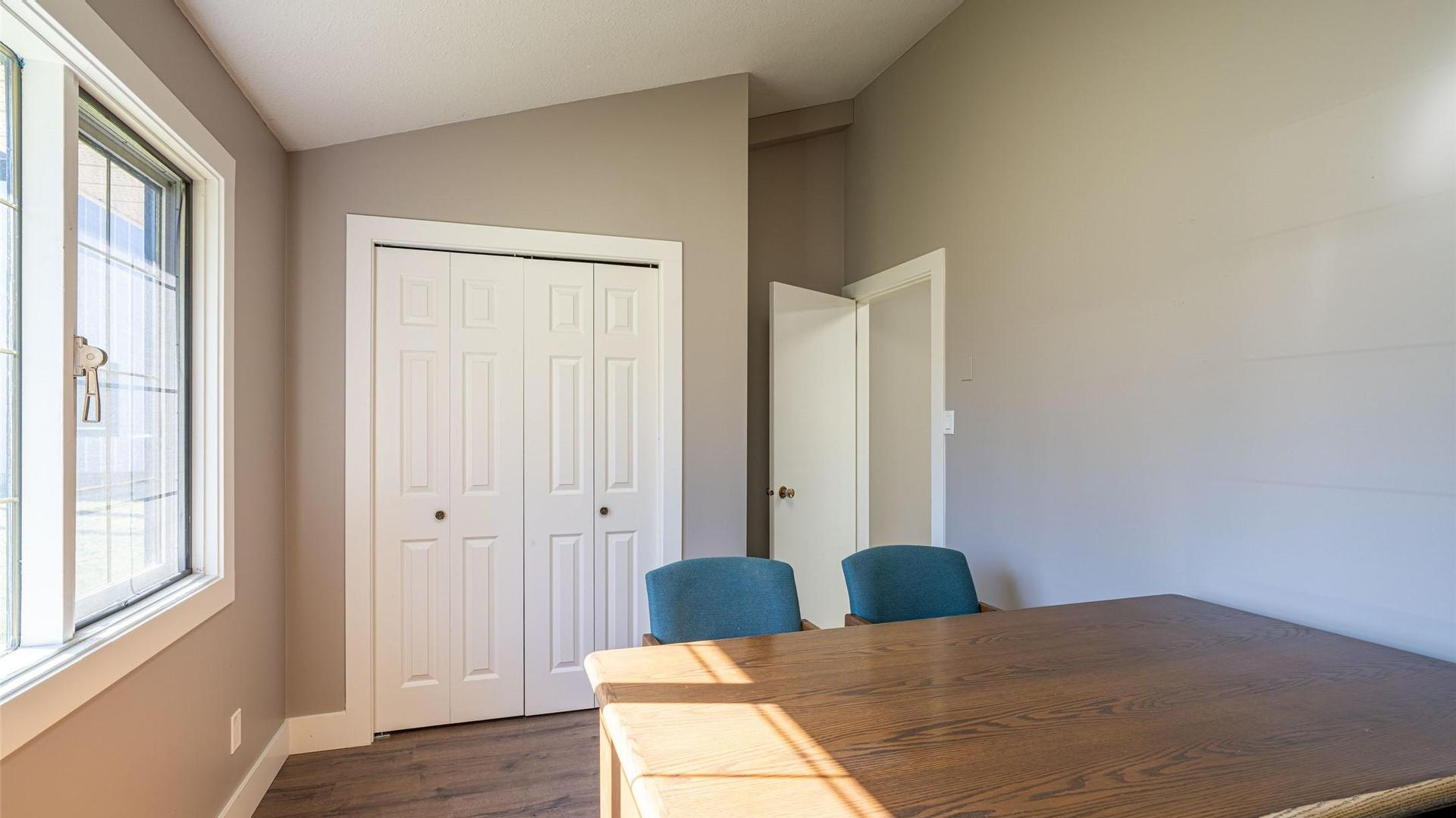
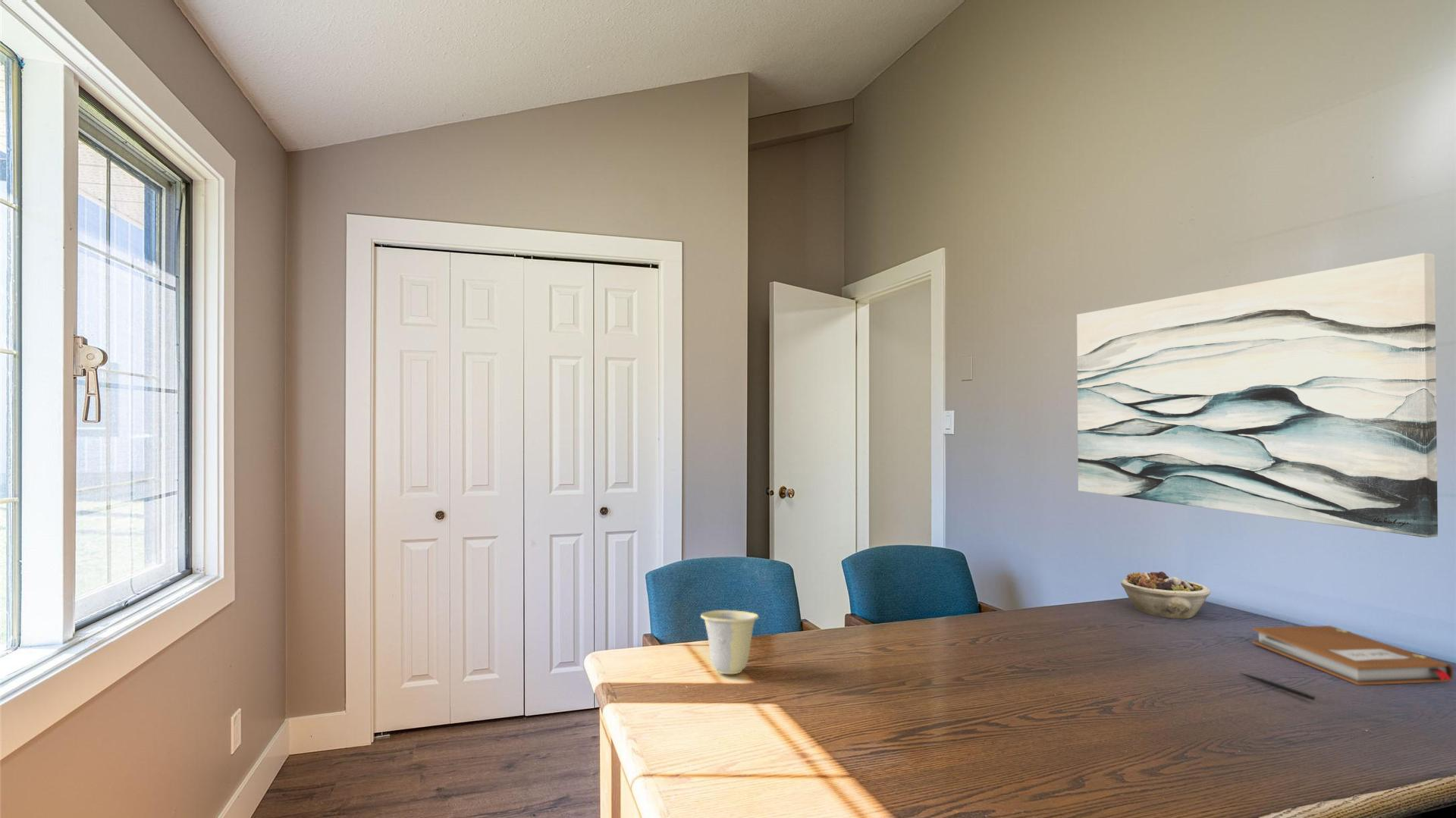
+ wall art (1215, 400)
+ pen (1275, 685)
+ notebook (1348, 653)
+ succulent planter (1165, 592)
+ cup (730, 640)
